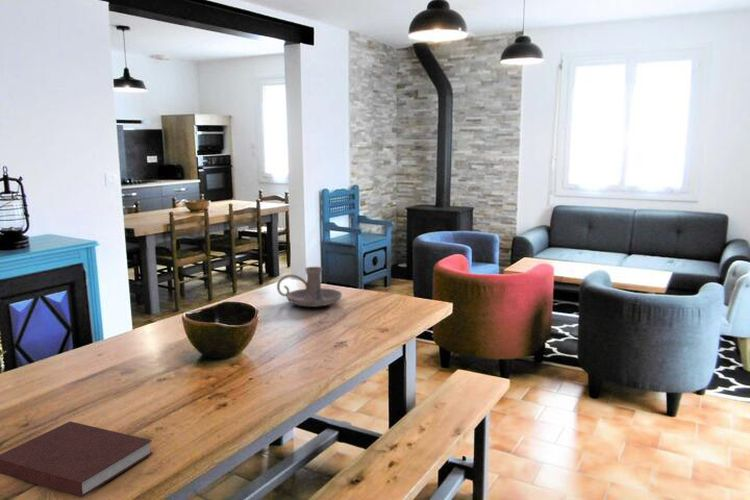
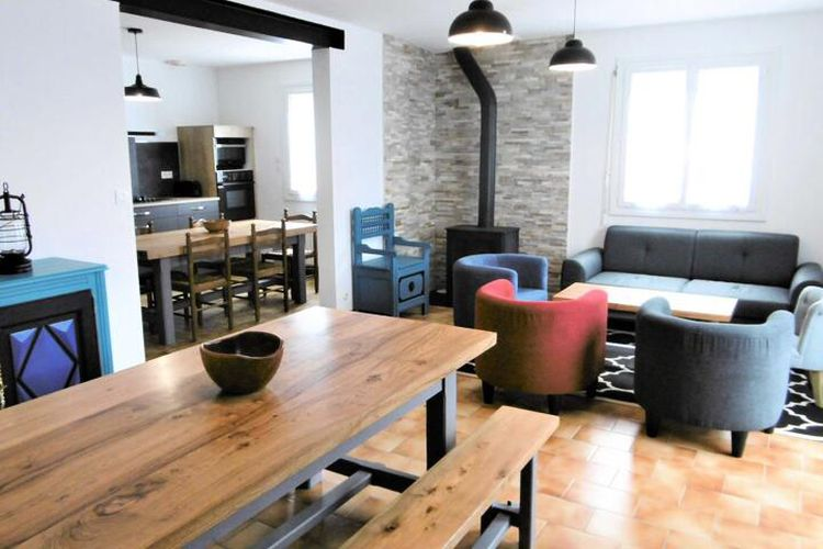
- notebook (74, 455)
- candle holder (308, 285)
